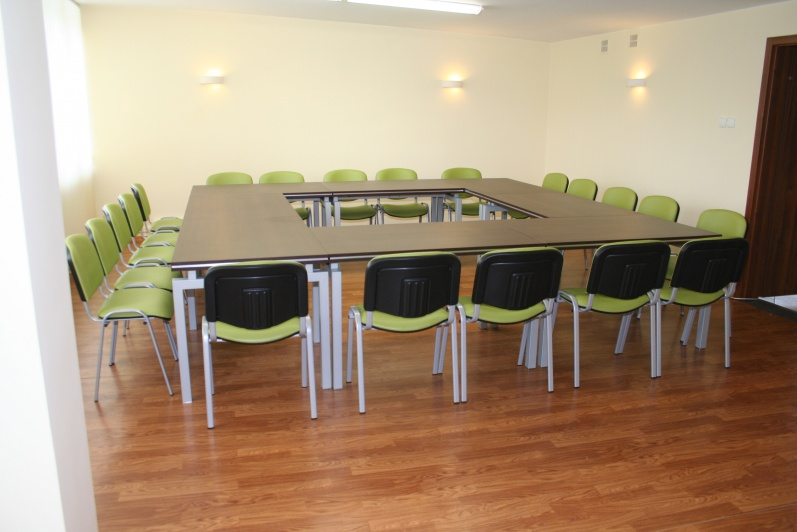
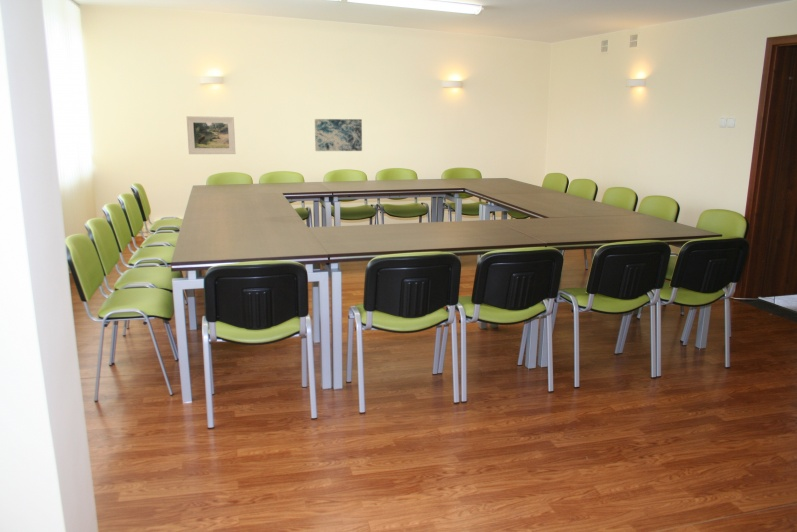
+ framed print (211, 135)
+ wall art (338, 135)
